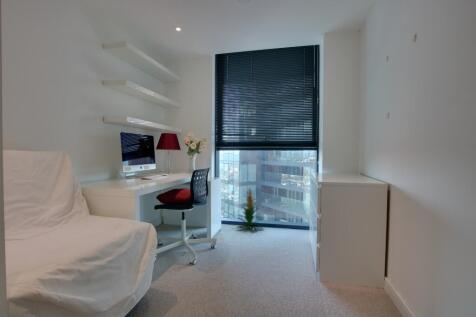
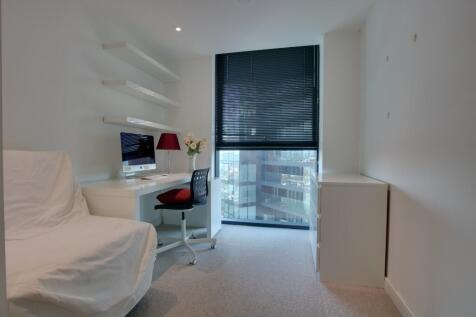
- indoor plant (250, 207)
